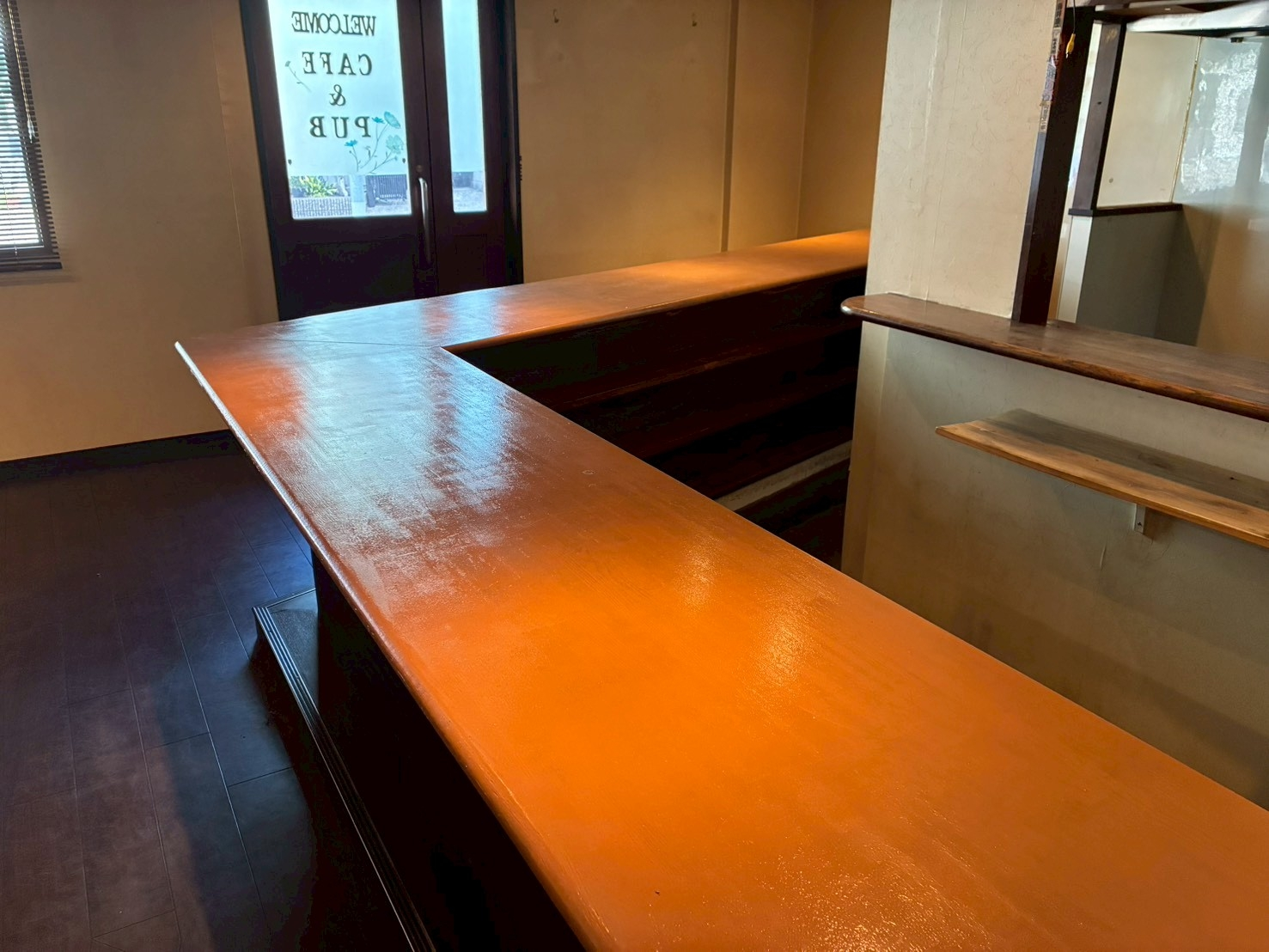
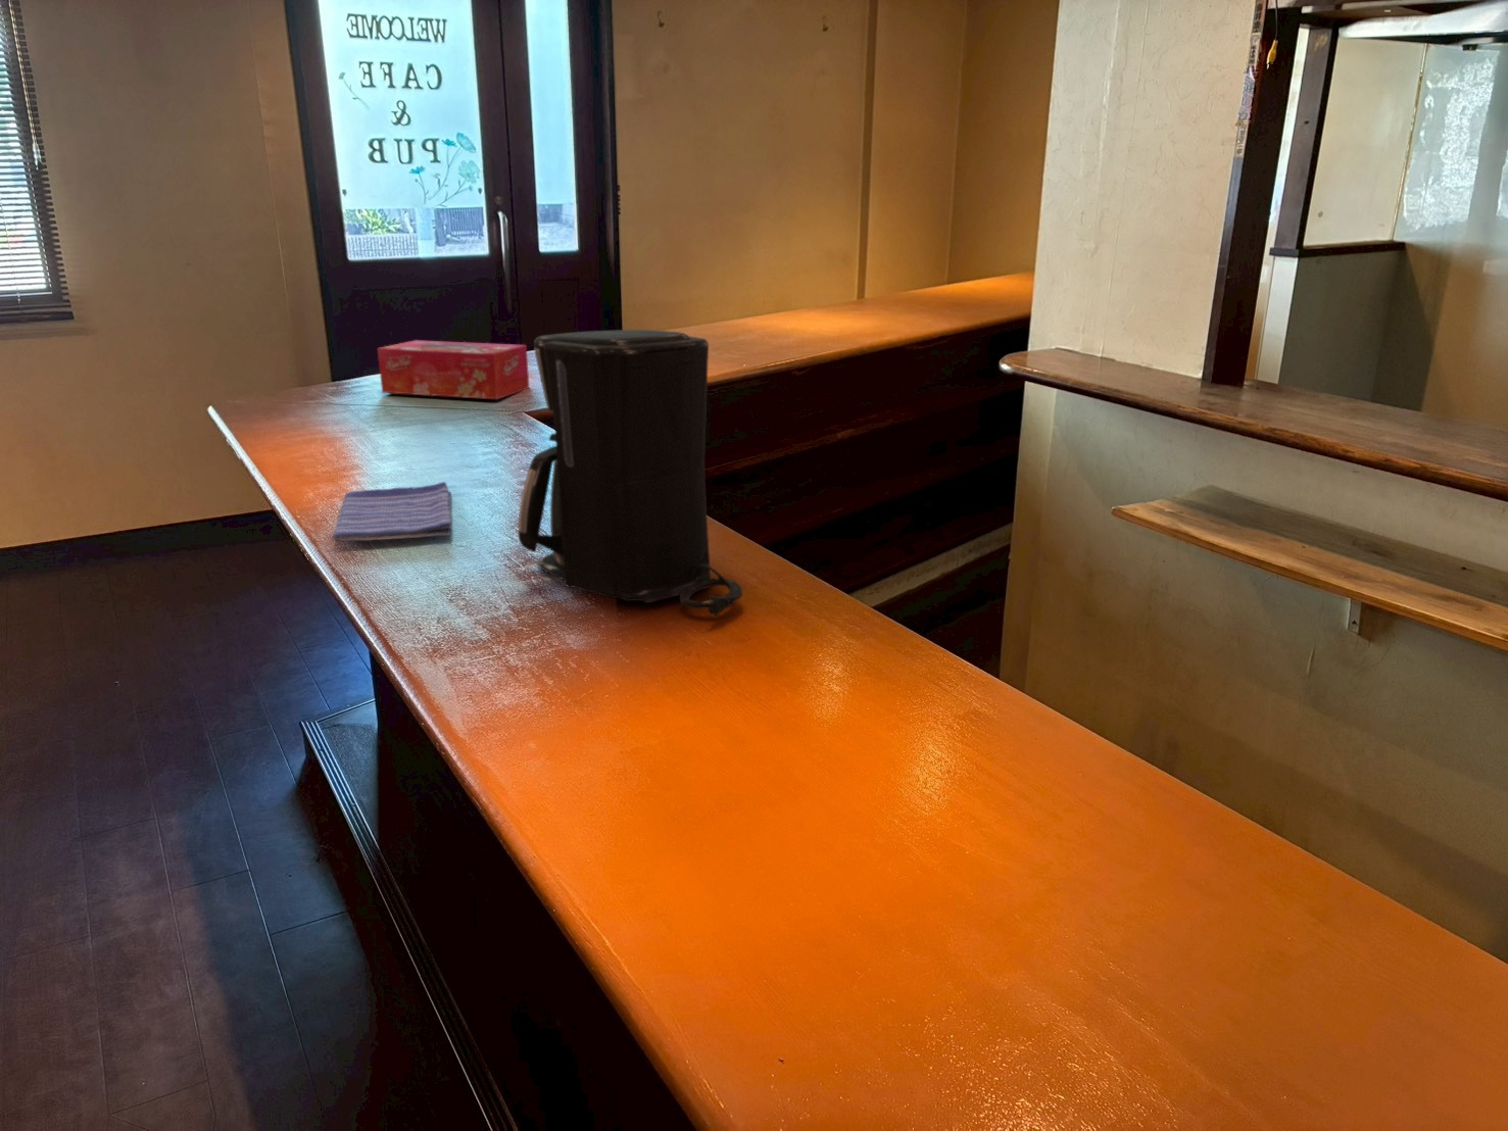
+ tissue box (454, 368)
+ dish towel (396, 511)
+ coffee maker (618, 463)
